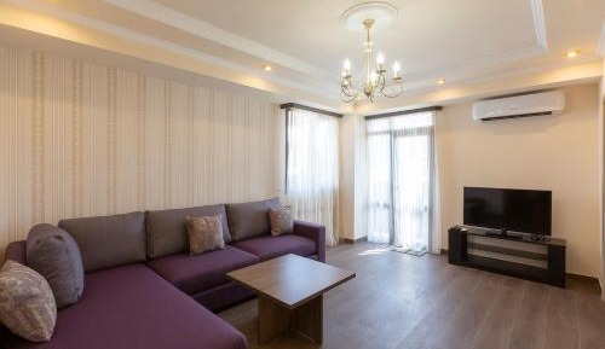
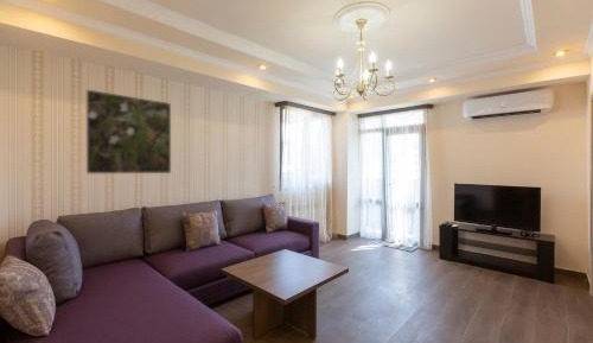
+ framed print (132, 135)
